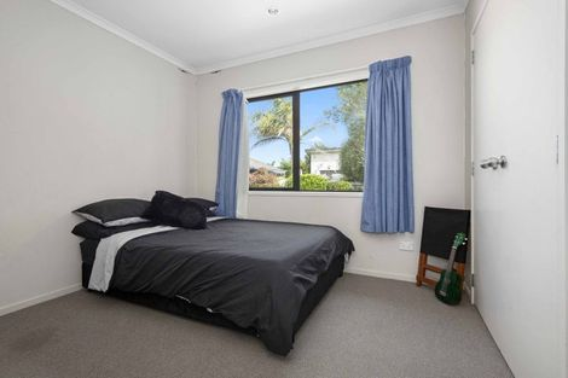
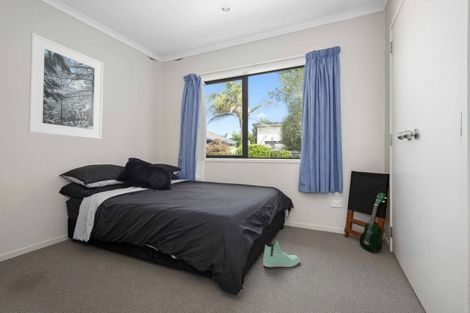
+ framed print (70, 92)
+ sneaker (281, 252)
